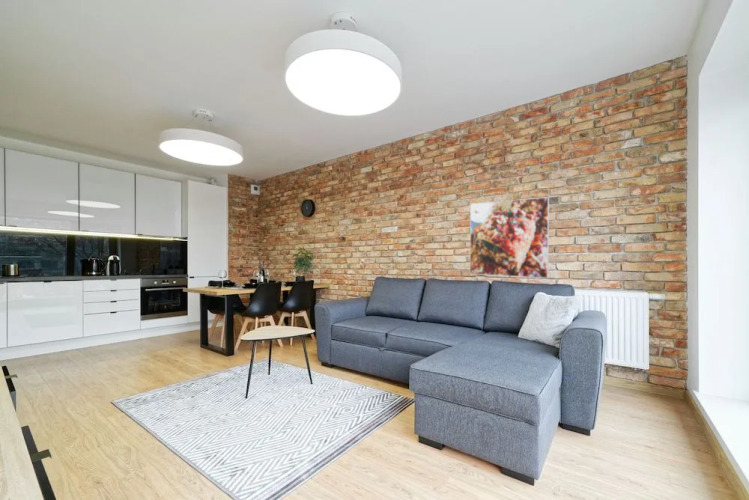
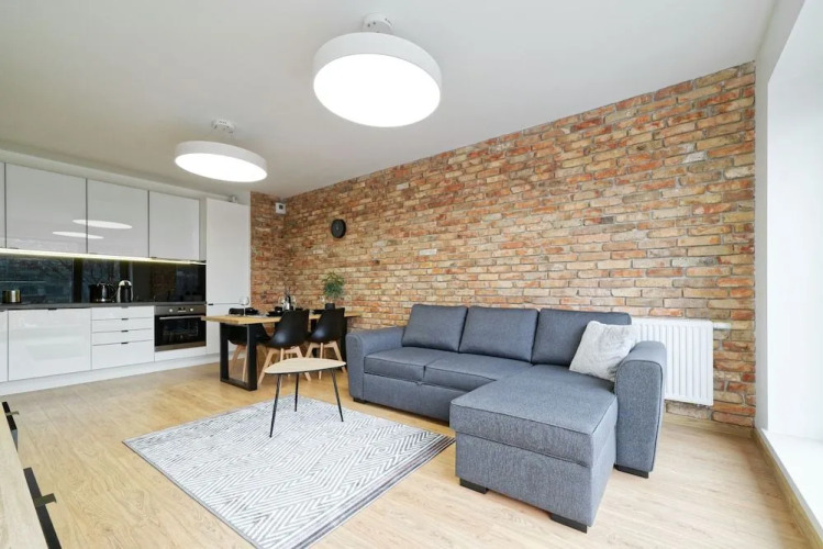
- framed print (506, 238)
